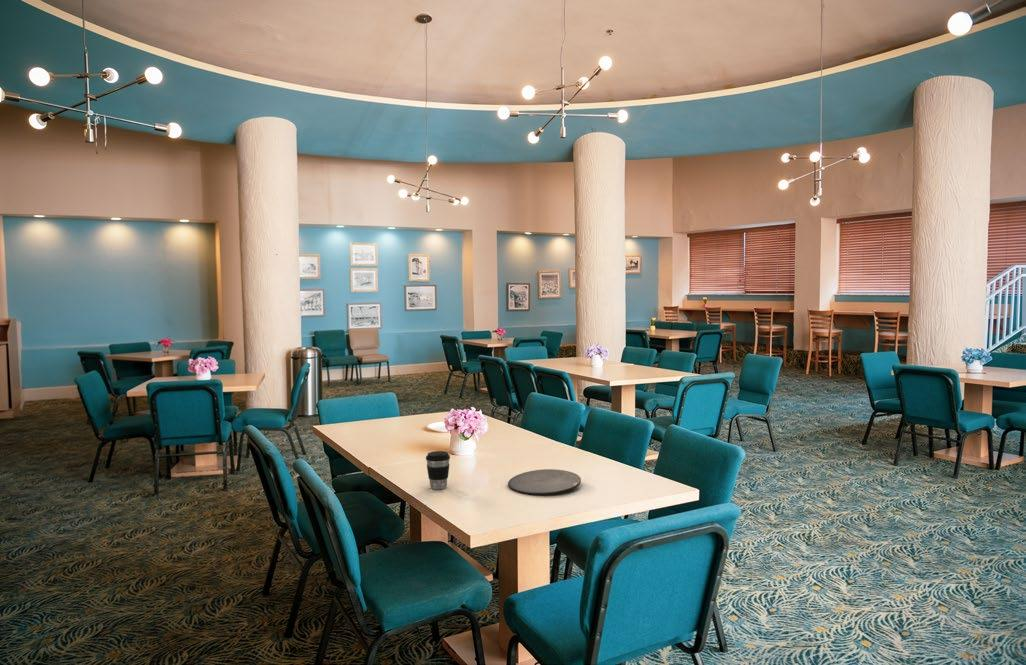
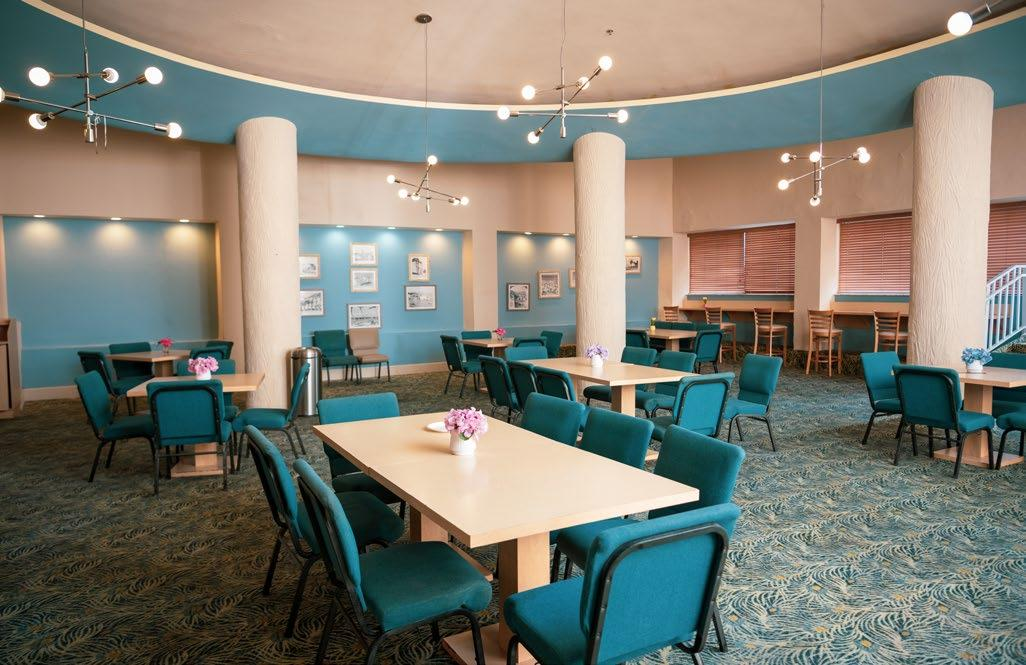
- plate (544, 481)
- coffee cup (438, 470)
